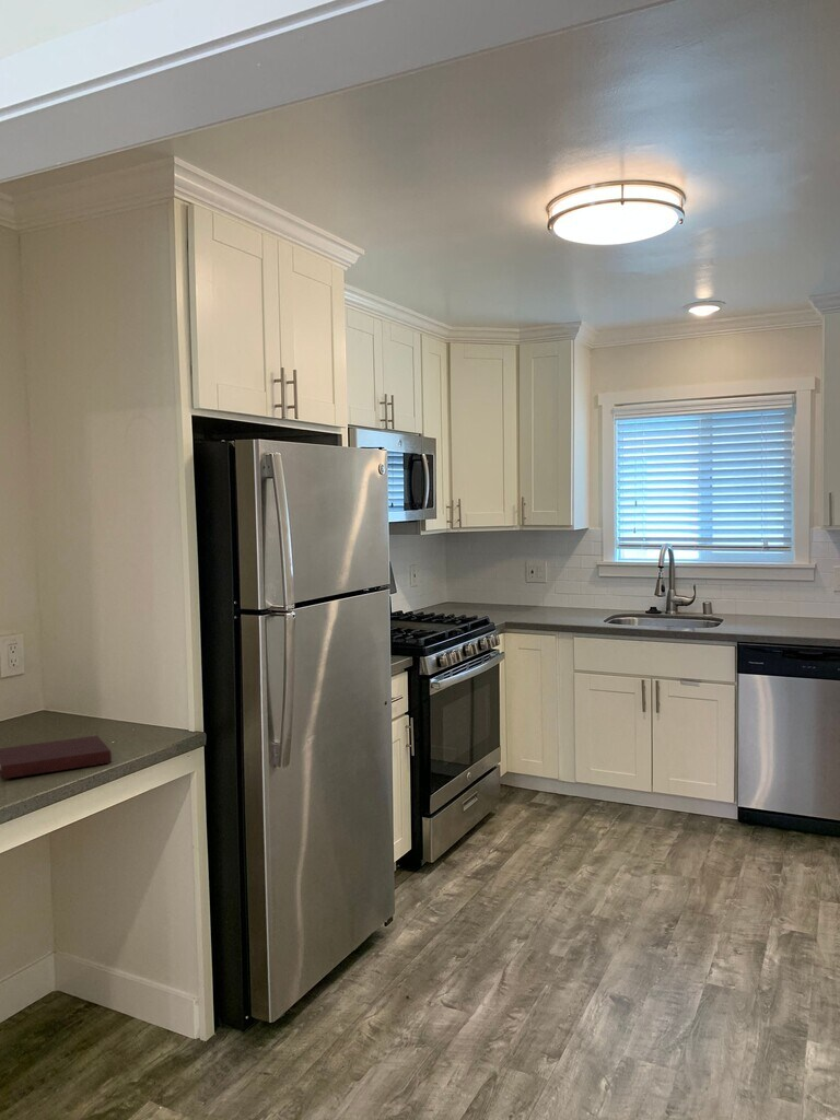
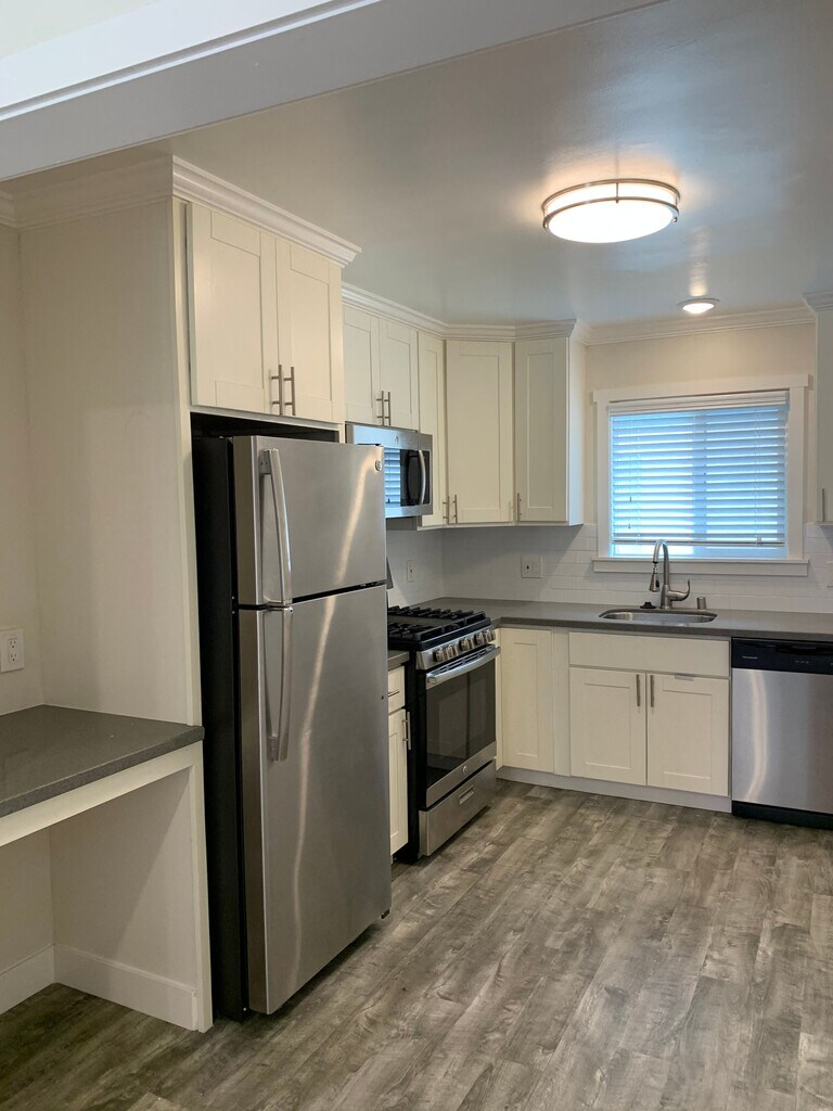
- notebook (52, 756)
